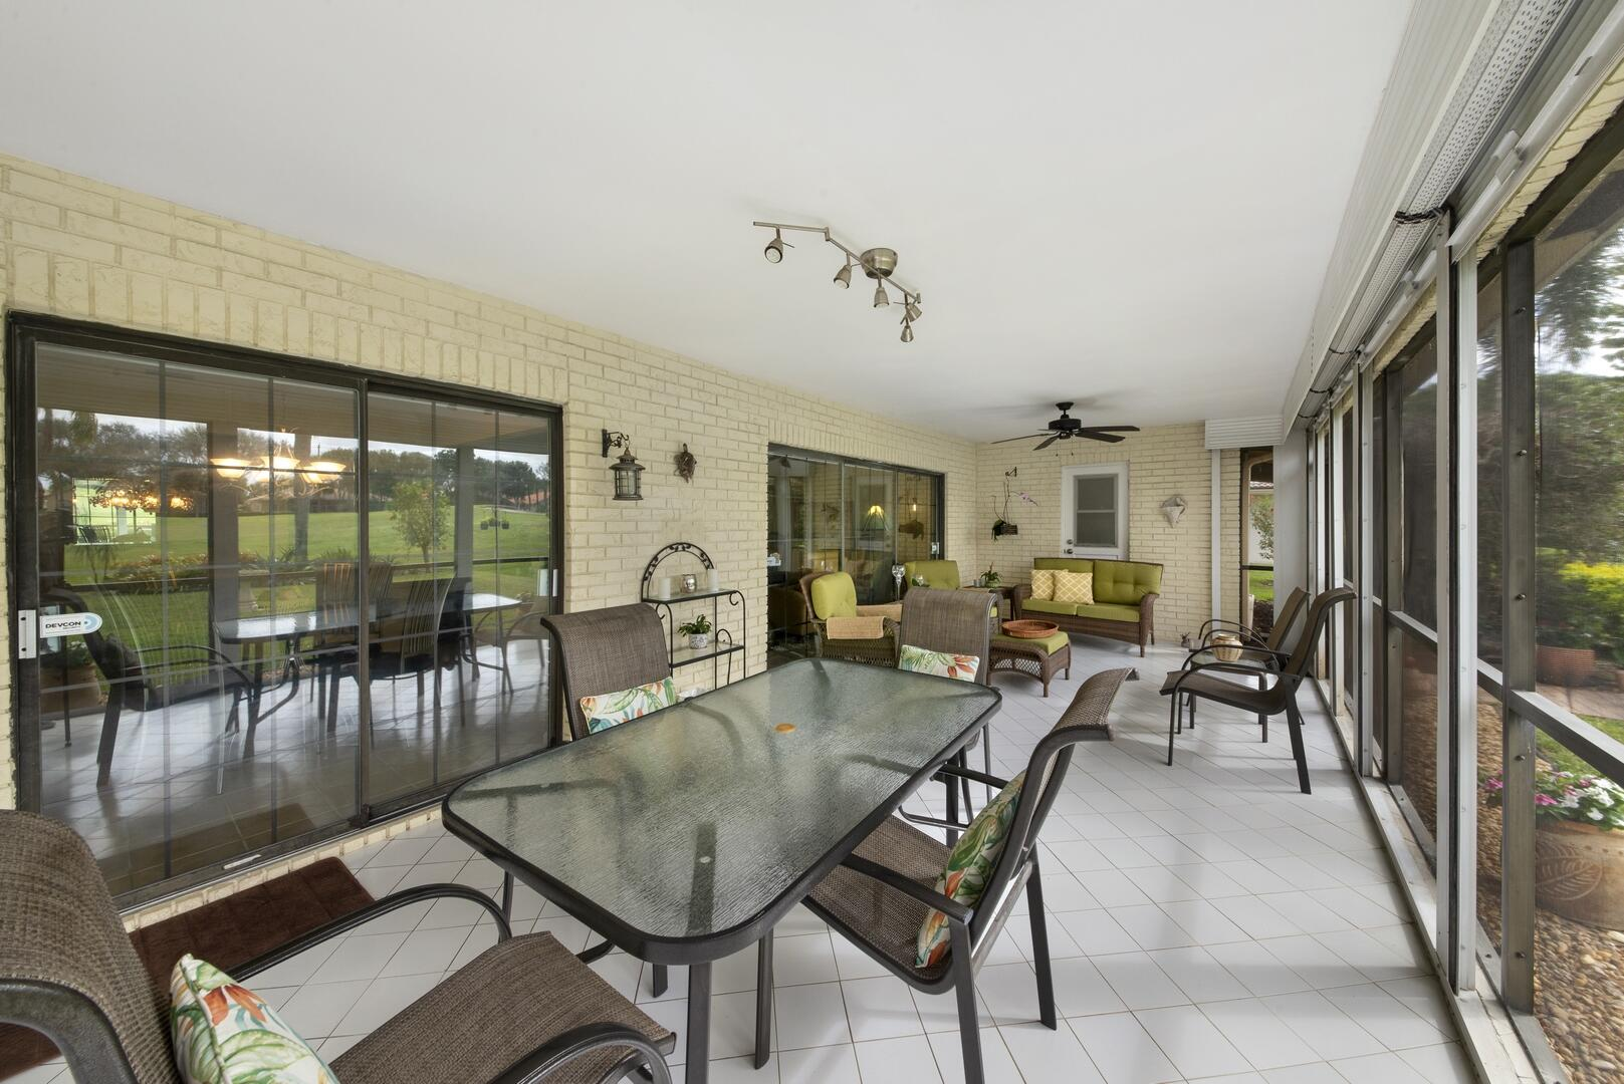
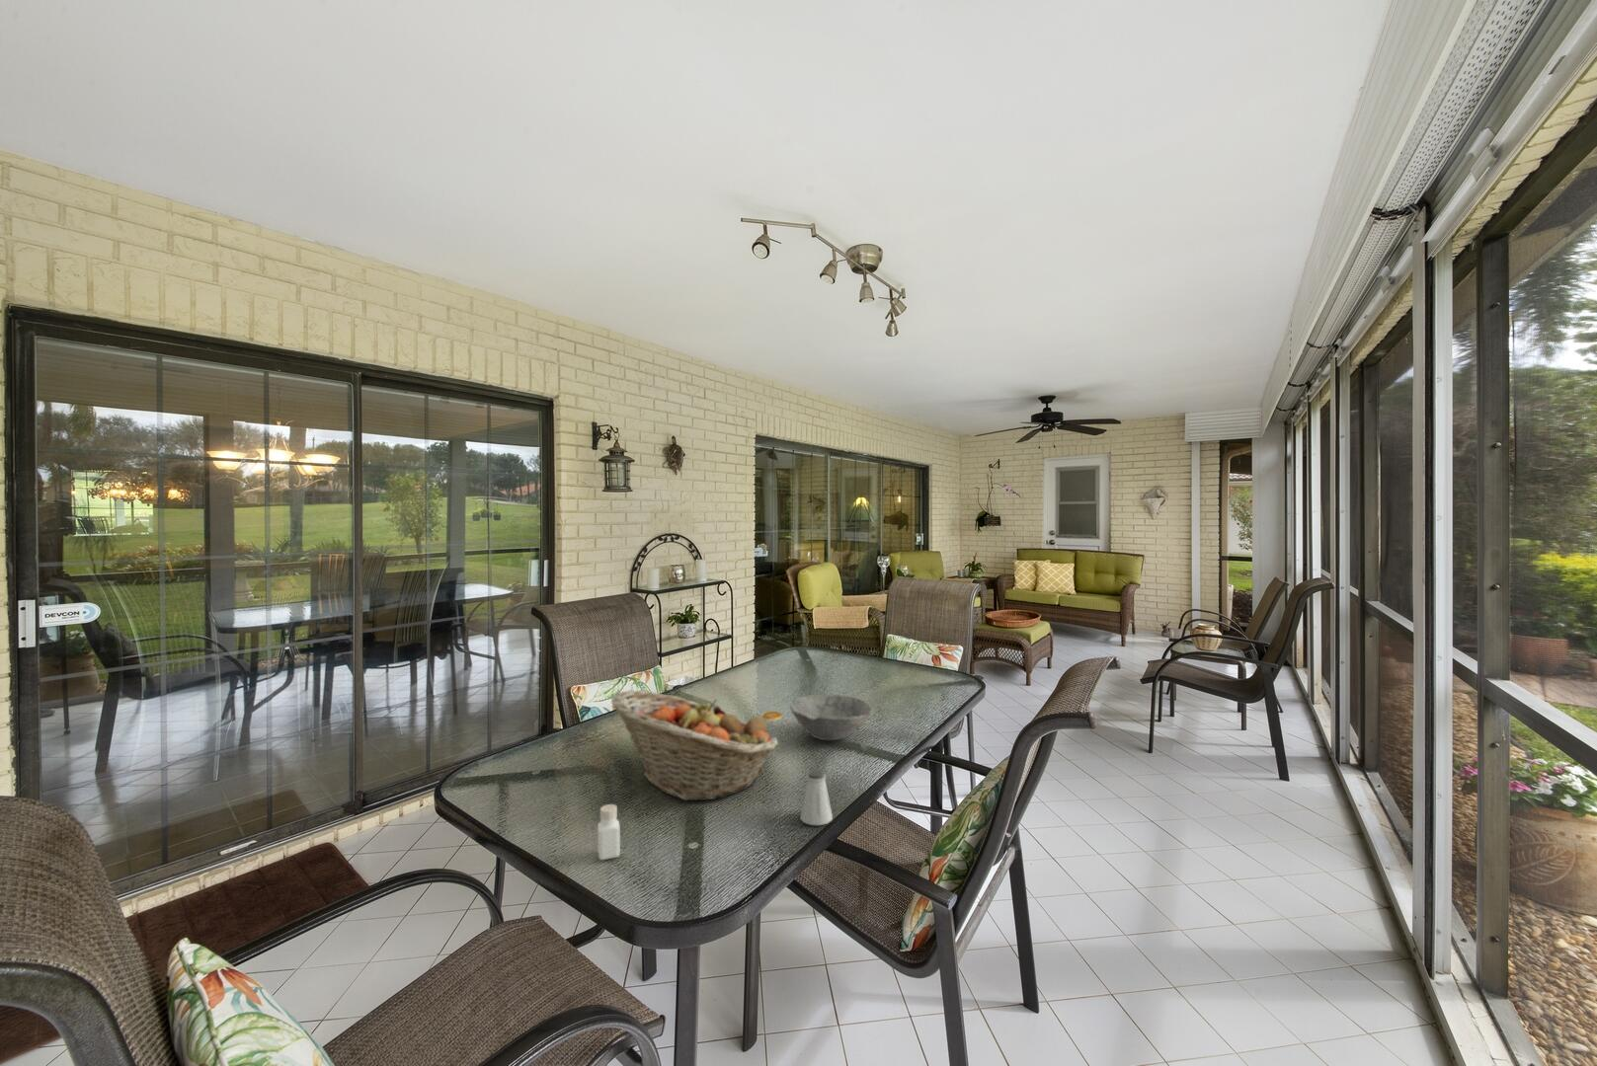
+ saltshaker (816, 795)
+ pepper shaker (608, 832)
+ bowl (831, 721)
+ fruit basket (694, 733)
